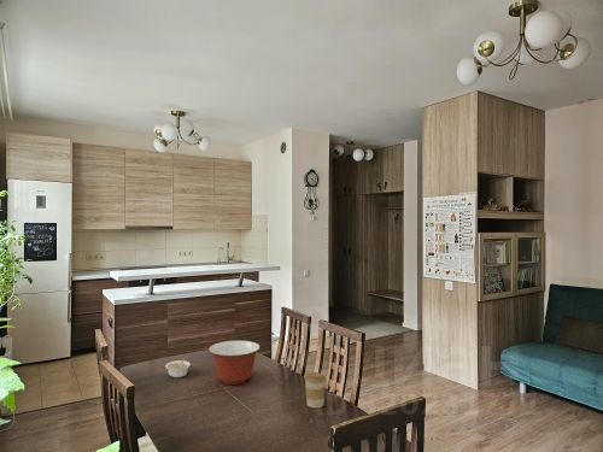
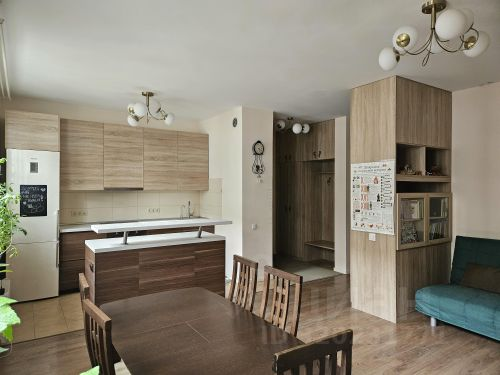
- legume (177, 368)
- mixing bowl (234, 363)
- coffee cup (315, 388)
